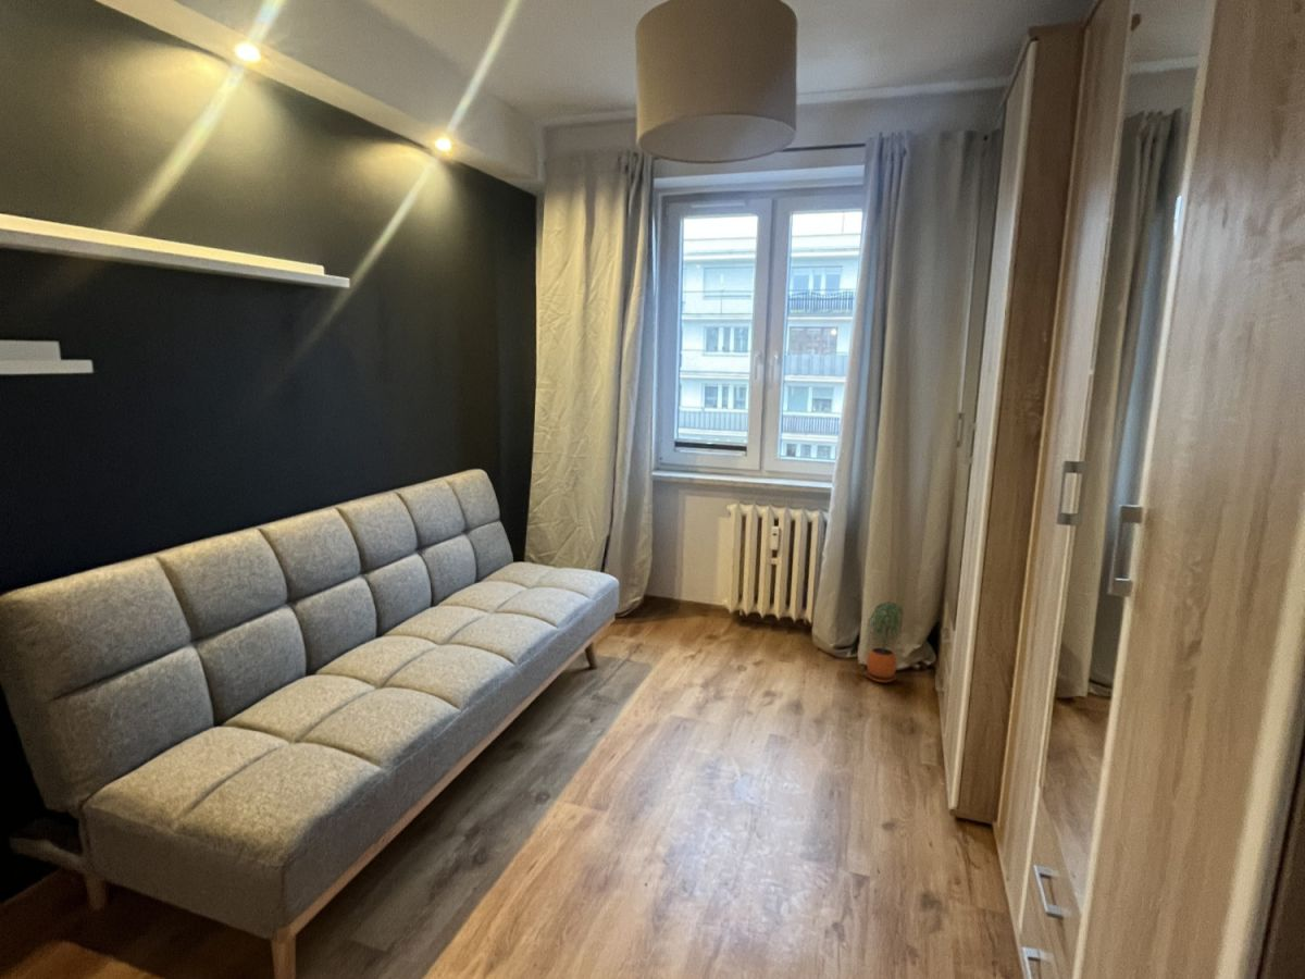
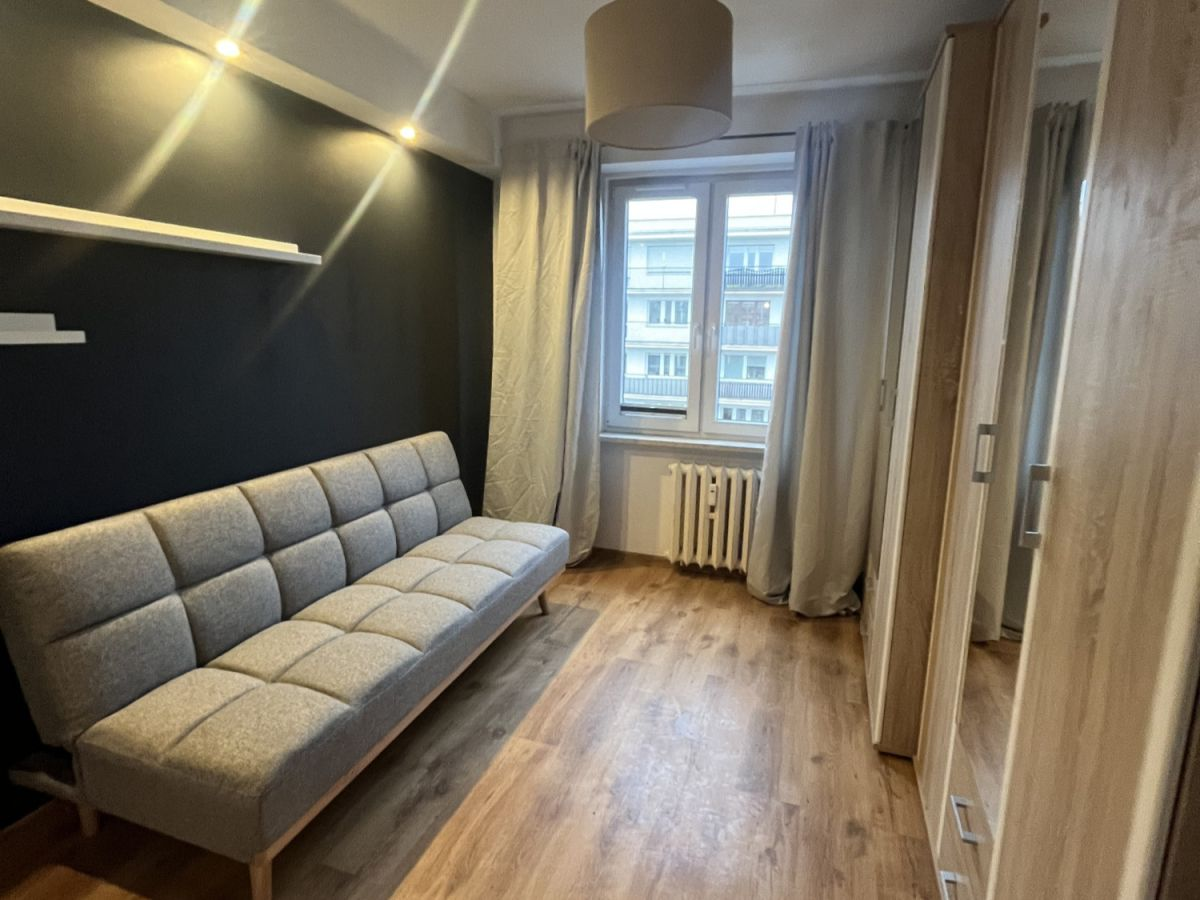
- potted plant (882, 640)
